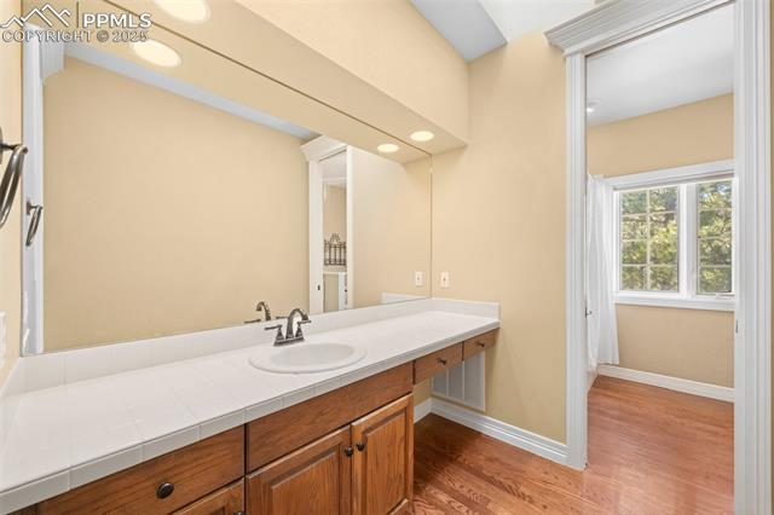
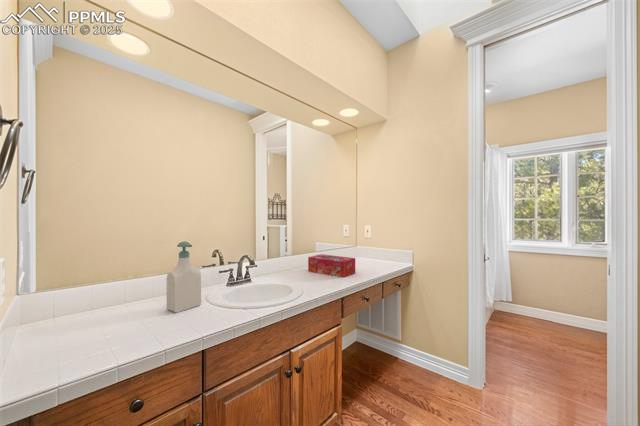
+ tissue box (331, 264)
+ soap bottle (185, 274)
